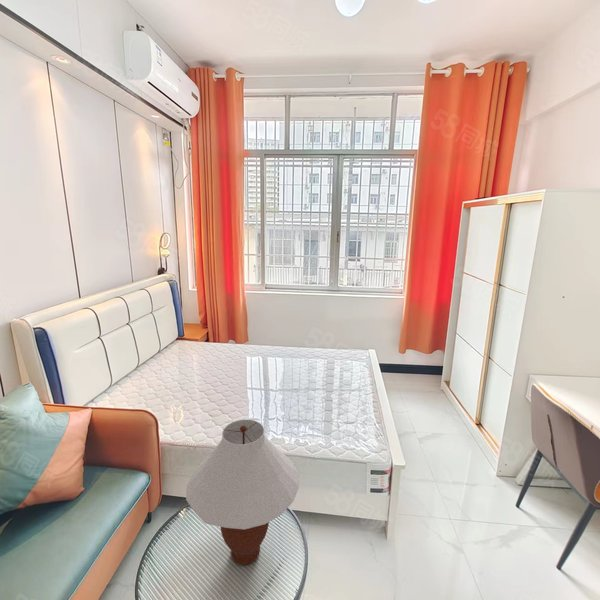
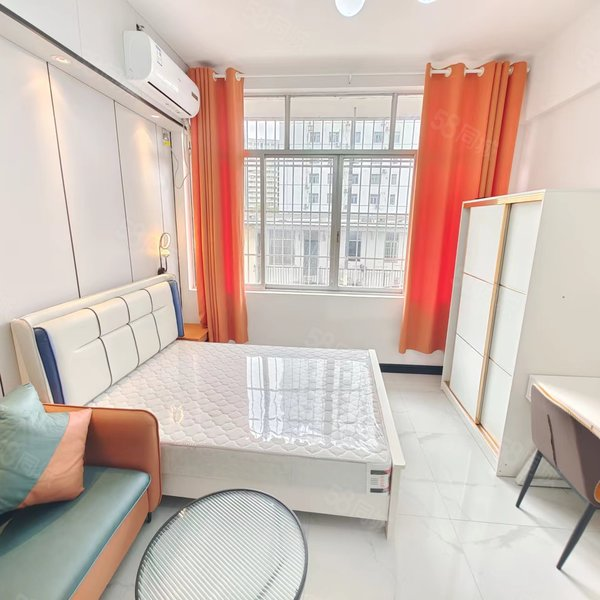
- table lamp (244, 492)
